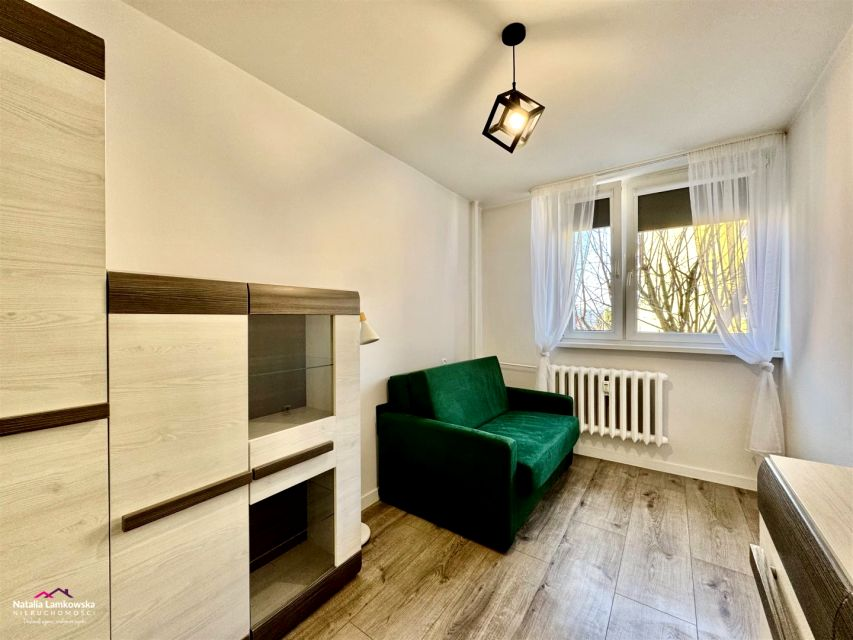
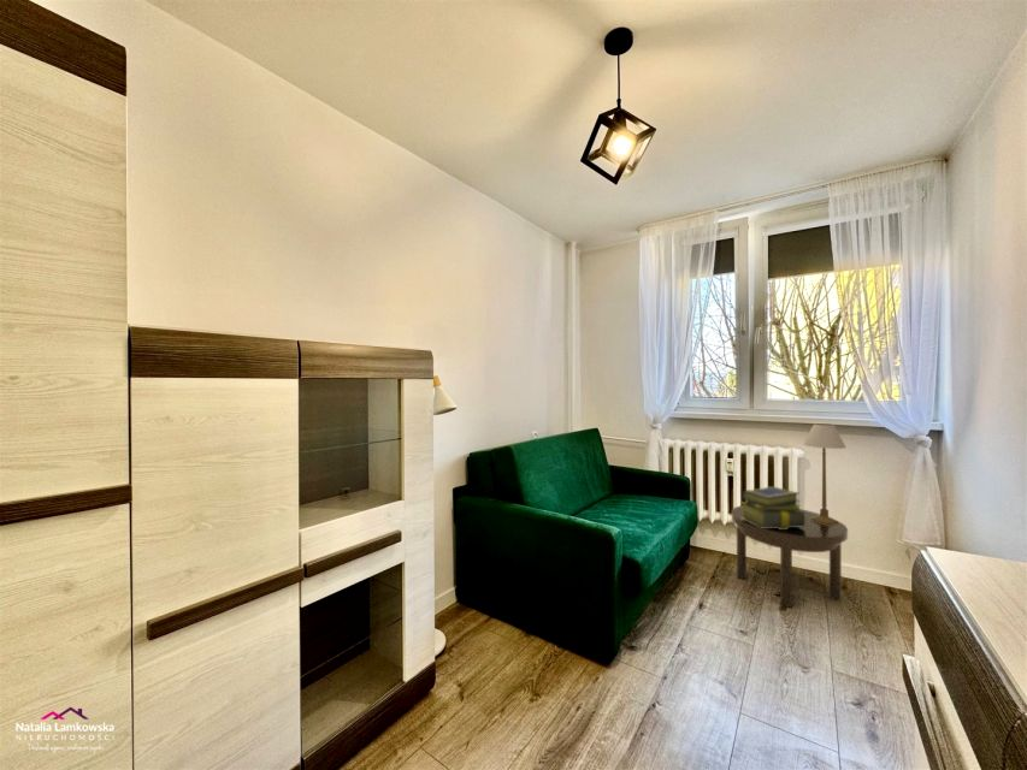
+ side table (785, 552)
+ table lamp (824, 472)
+ stack of books (771, 507)
